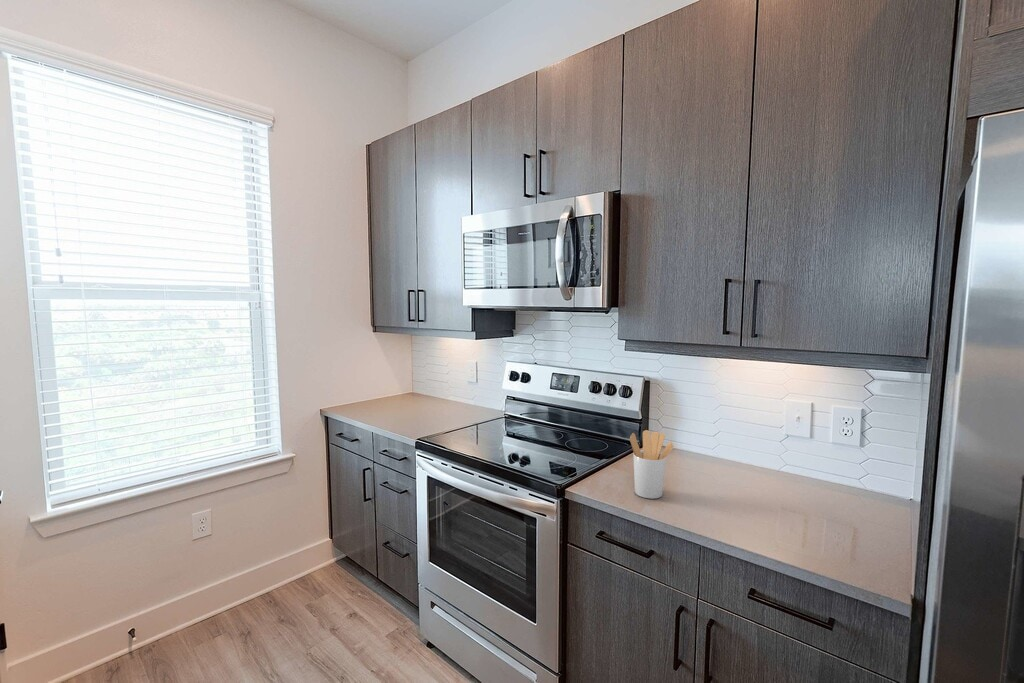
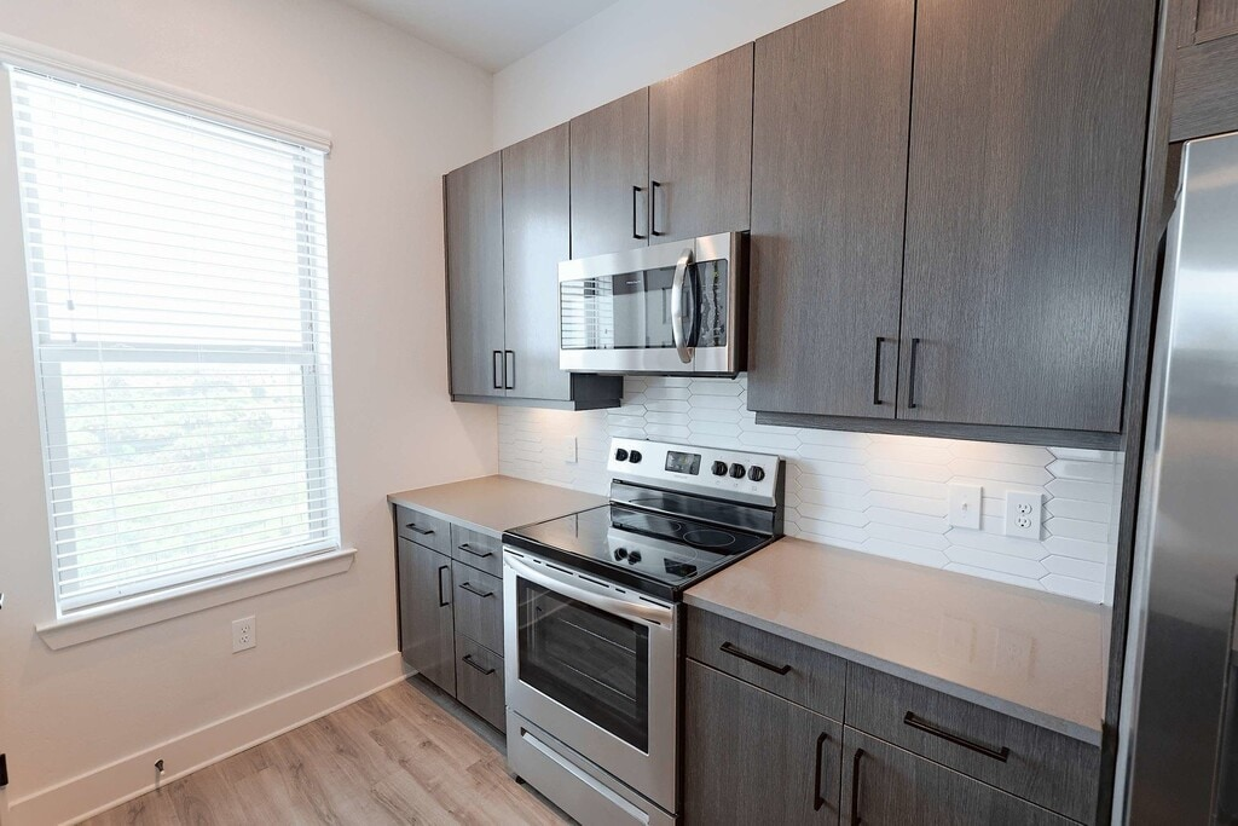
- utensil holder (650, 462)
